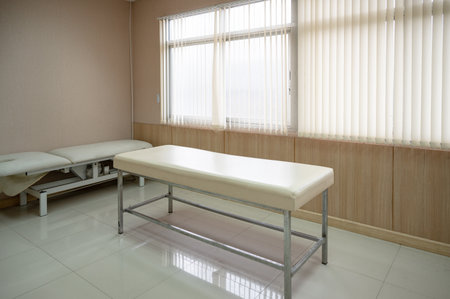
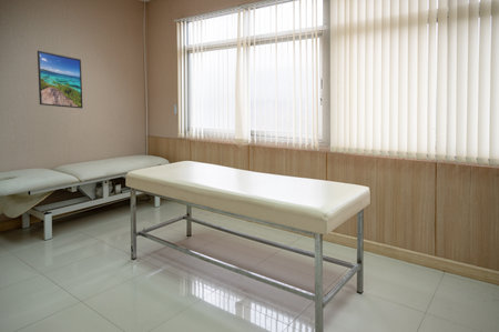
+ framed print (61, 81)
